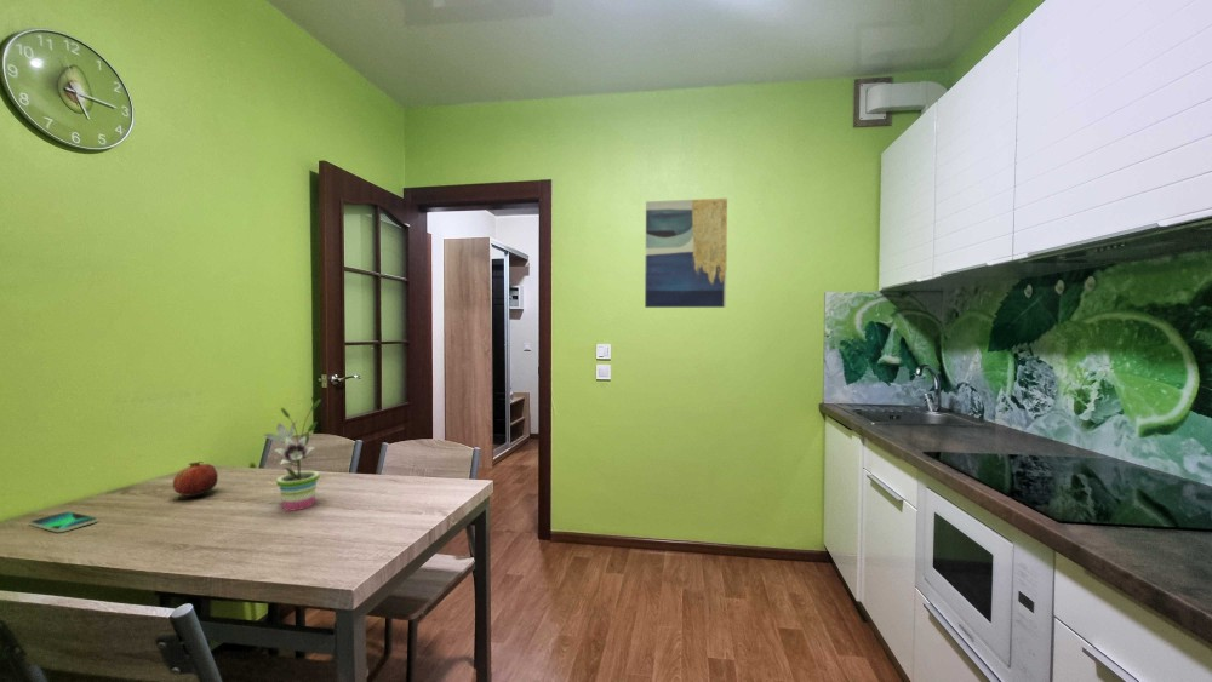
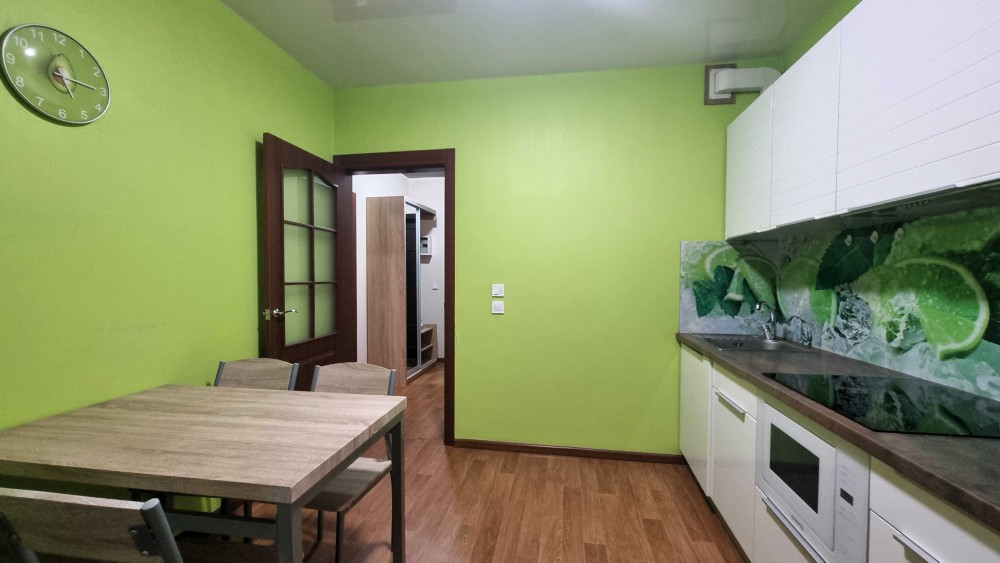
- smartphone (63, 521)
- wall art (685, 253)
- potted plant (288, 454)
- fruit (196, 478)
